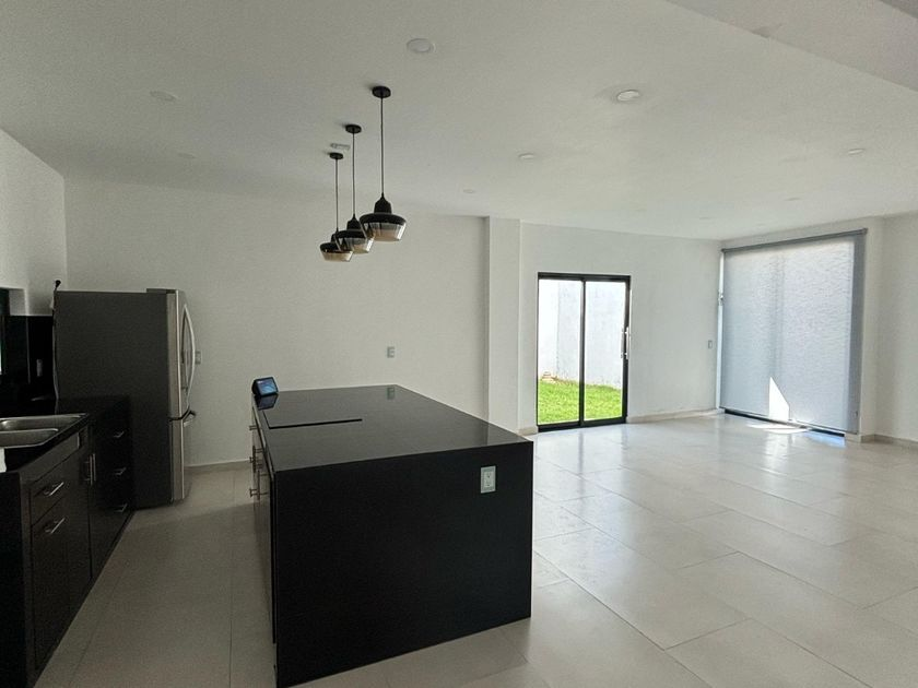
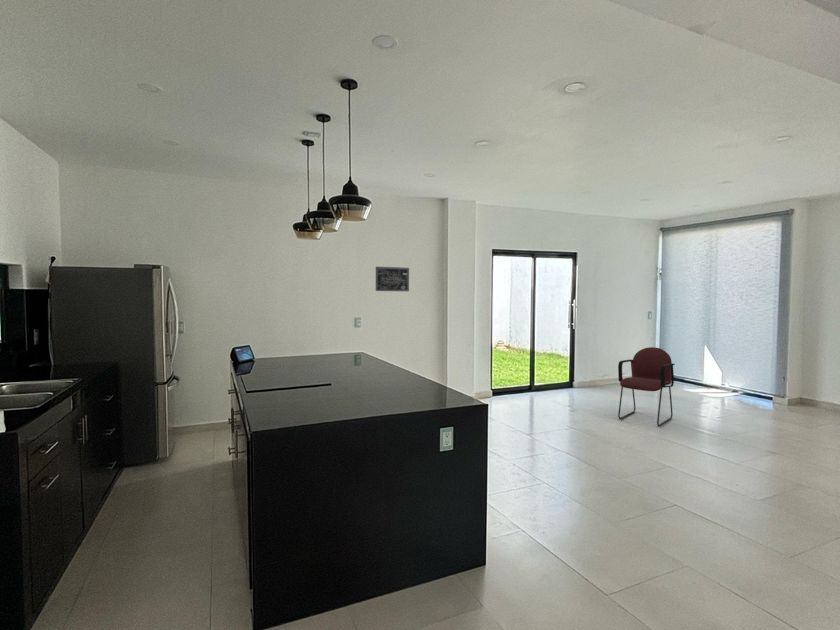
+ armchair (646, 384)
+ wall art (392, 279)
